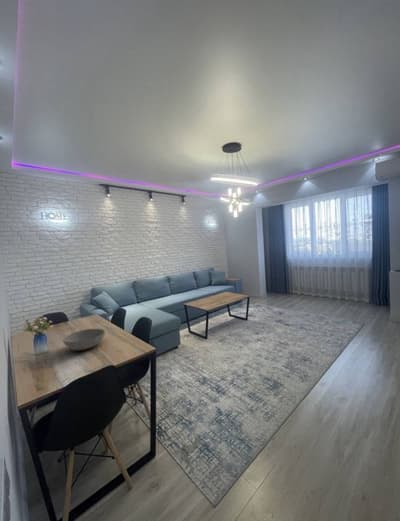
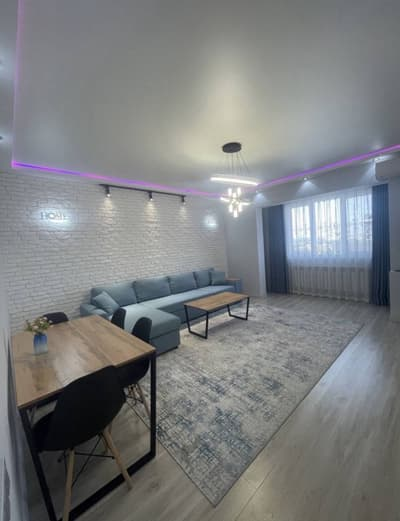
- bowl (85, 340)
